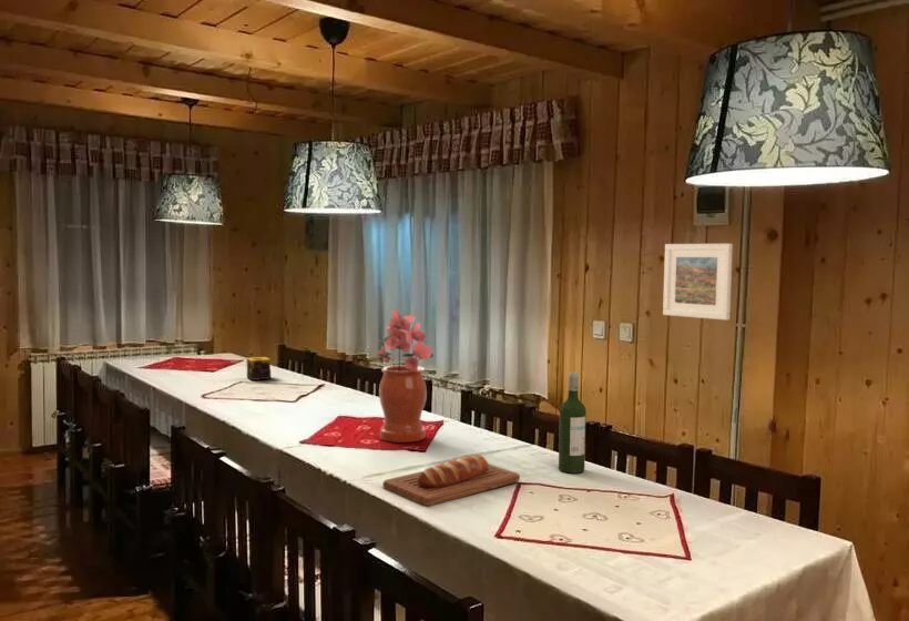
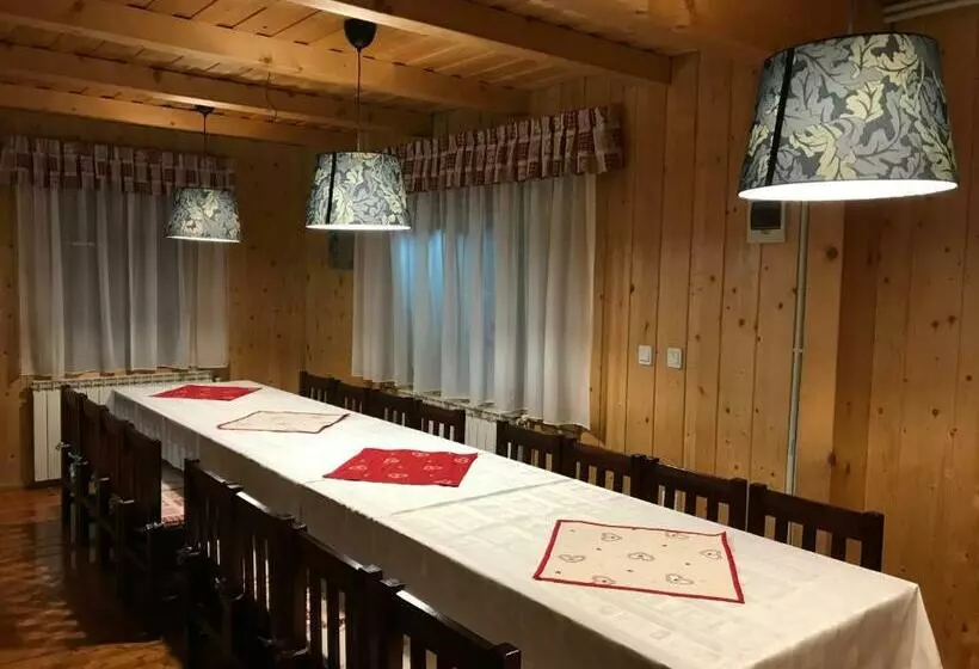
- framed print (696, 281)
- candle (258, 368)
- wine bottle (572, 421)
- bread loaf (452, 472)
- potted flower (402, 373)
